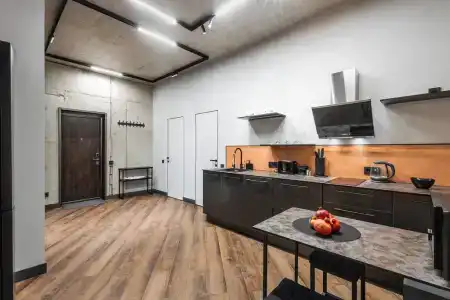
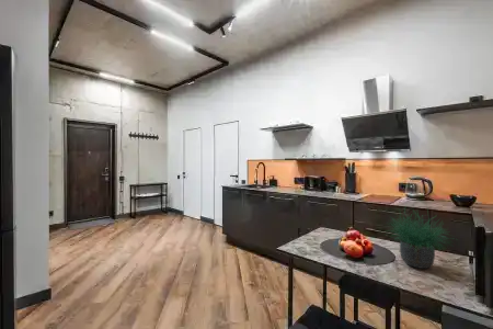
+ potted plant (416, 231)
